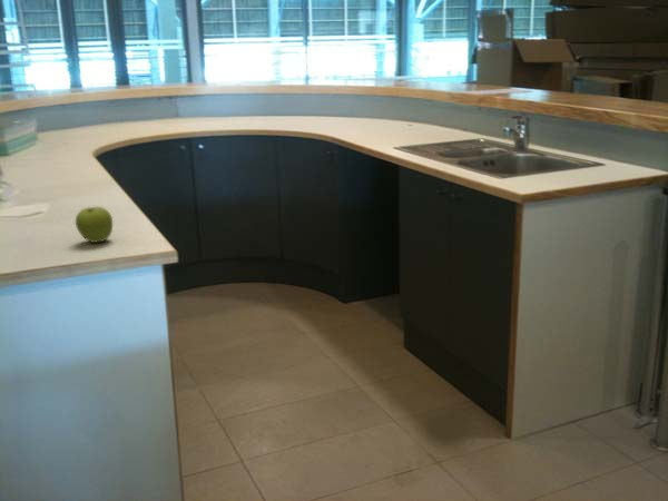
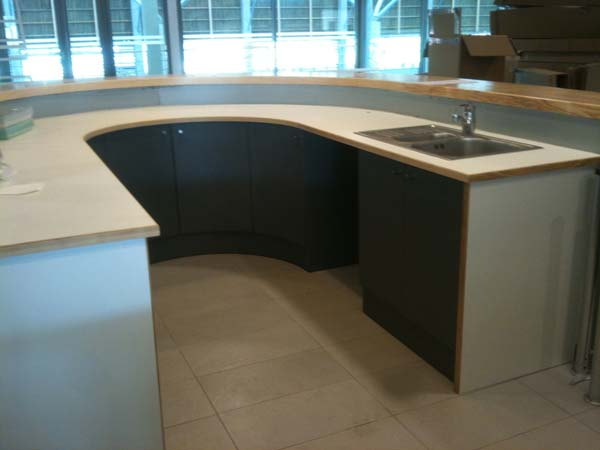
- fruit (94, 224)
